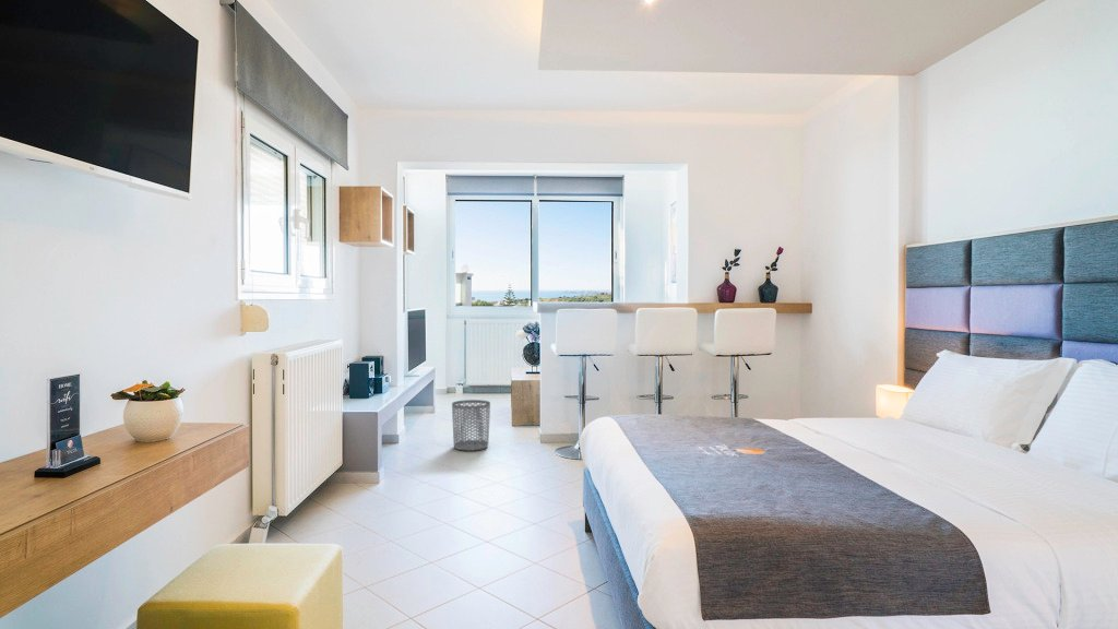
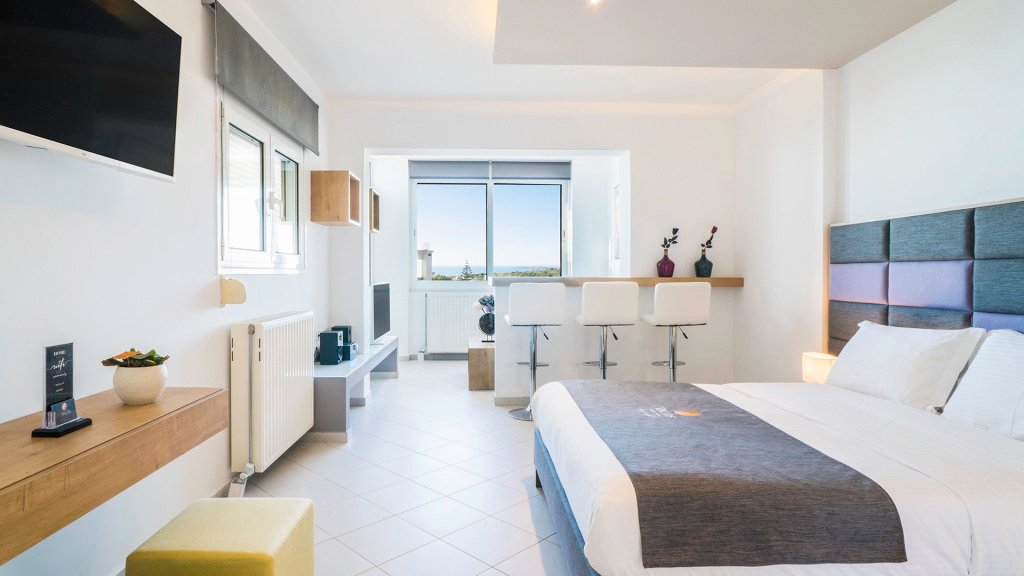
- waste bin (471, 425)
